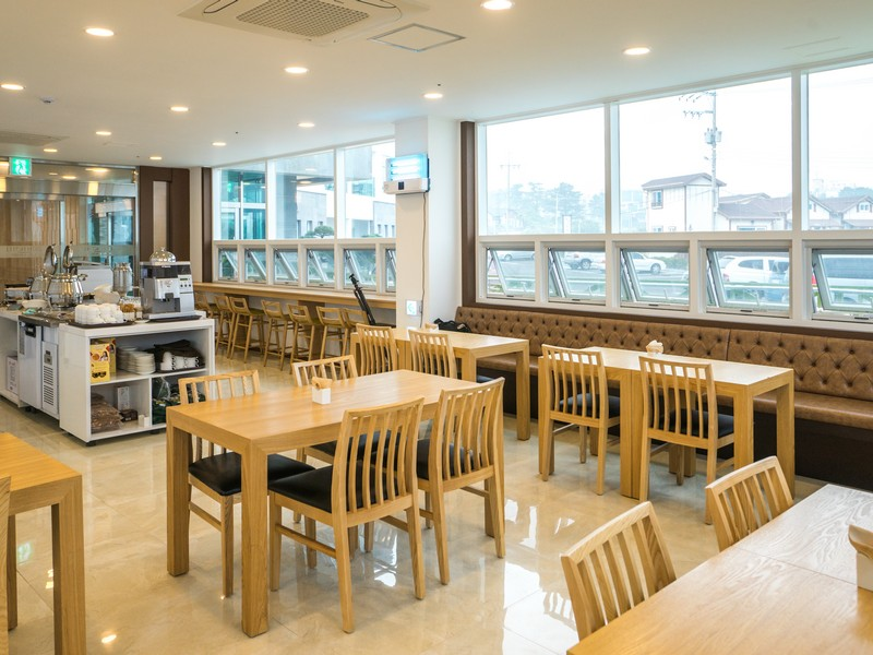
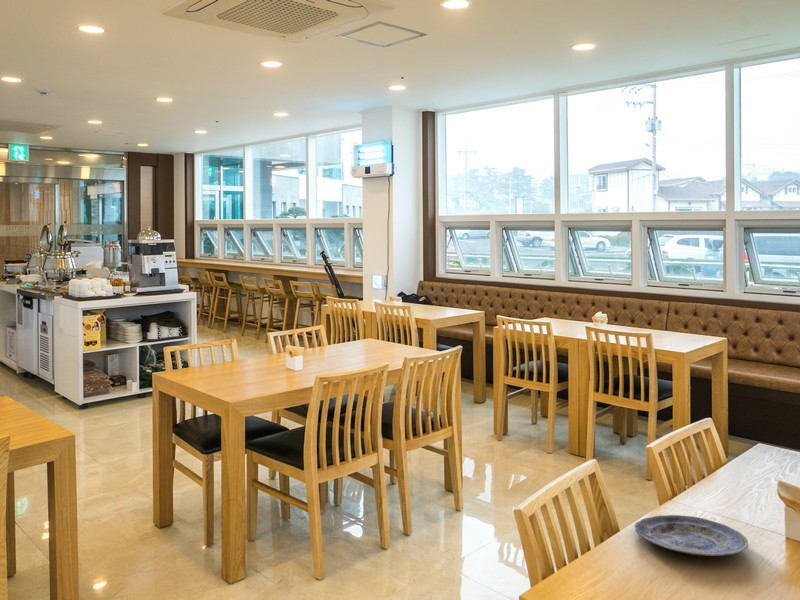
+ plate (689, 537)
